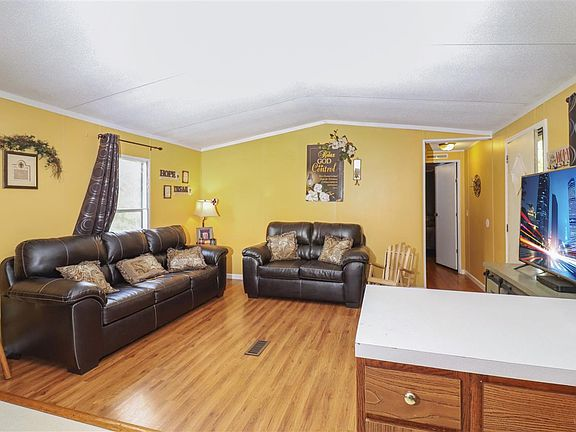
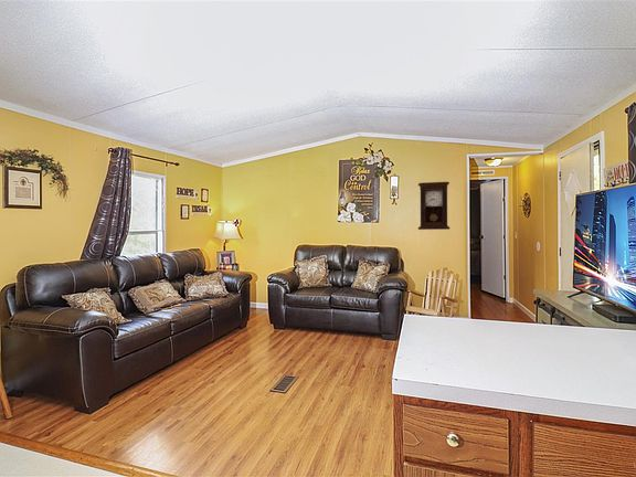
+ pendulum clock (433, 205)
